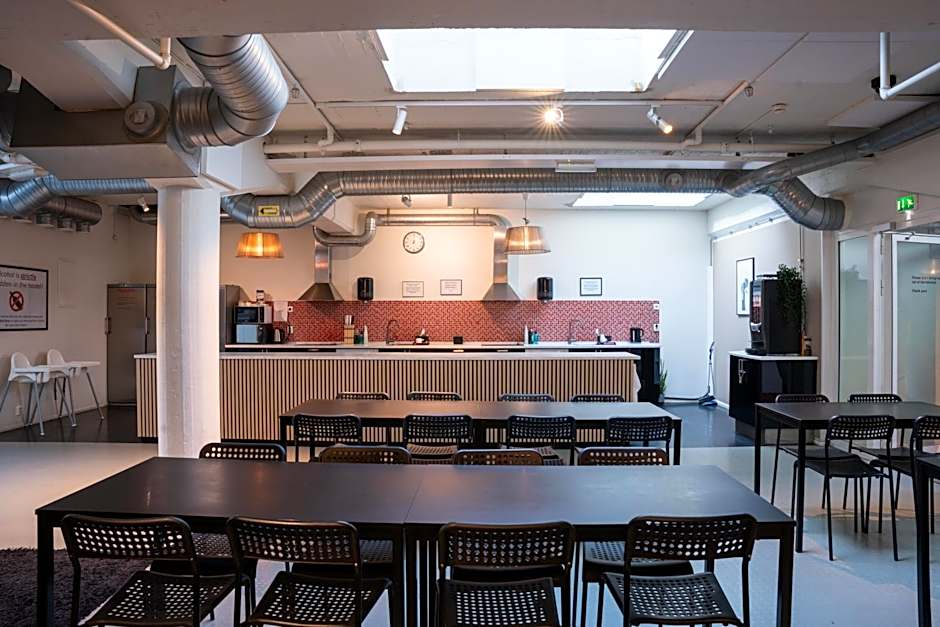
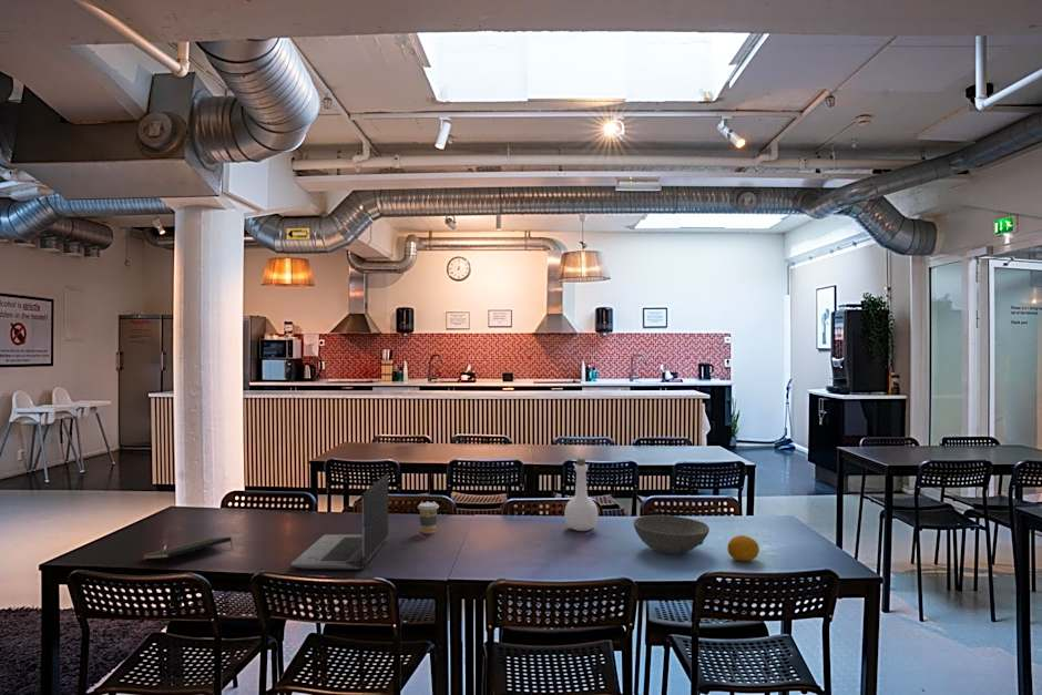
+ notepad (187, 548)
+ bowl (671, 536)
+ laptop computer (343, 534)
+ bottle (581, 494)
+ coffee cup (428, 518)
+ fruit (743, 548)
